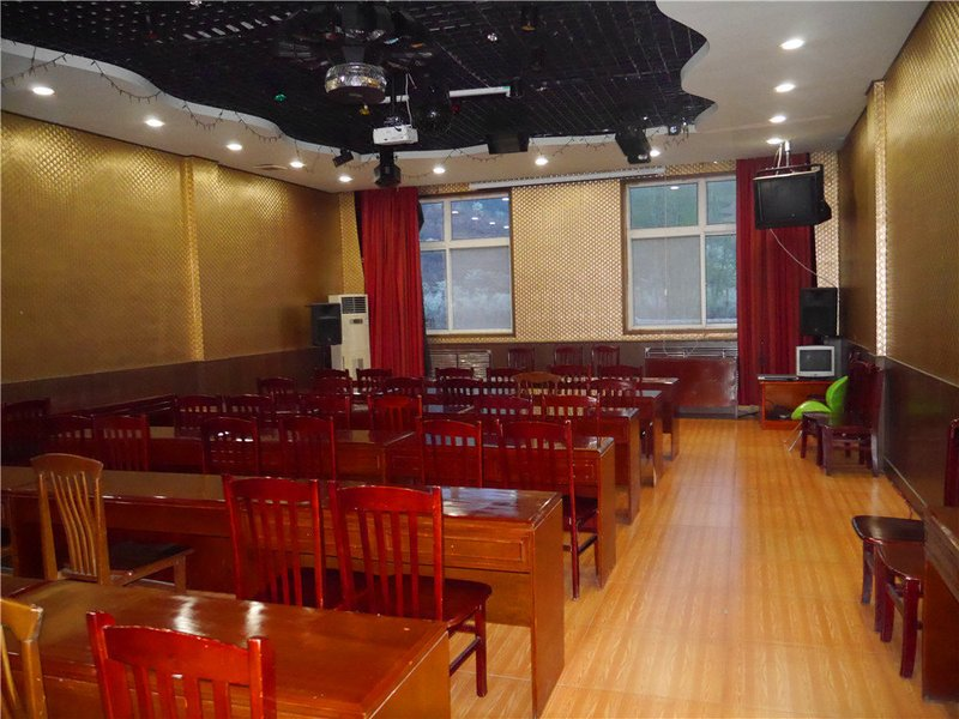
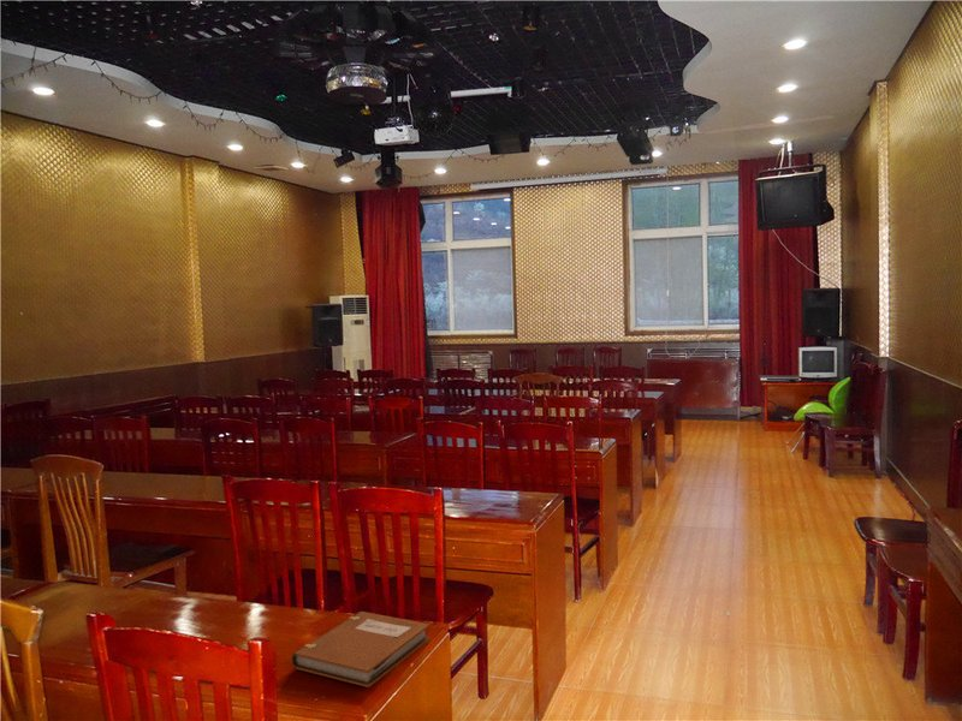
+ notebook (364, 644)
